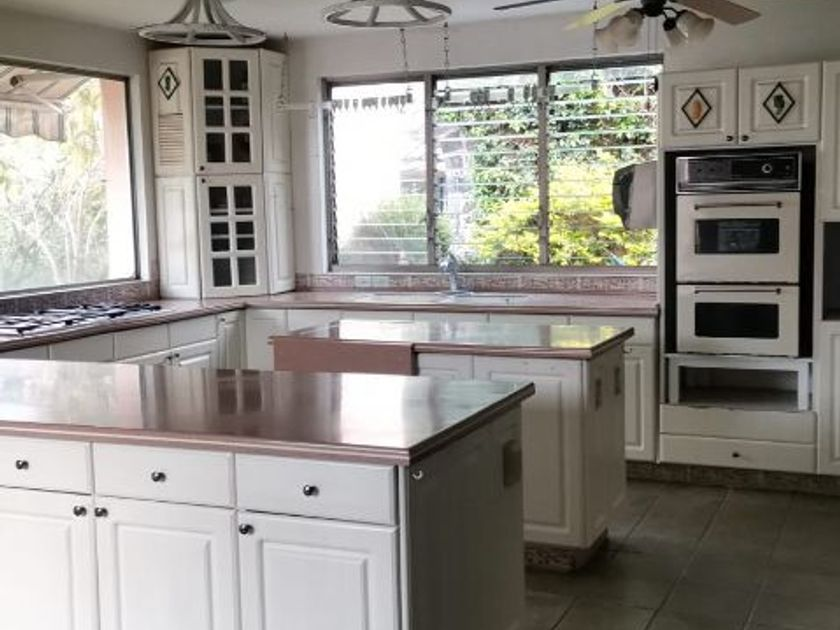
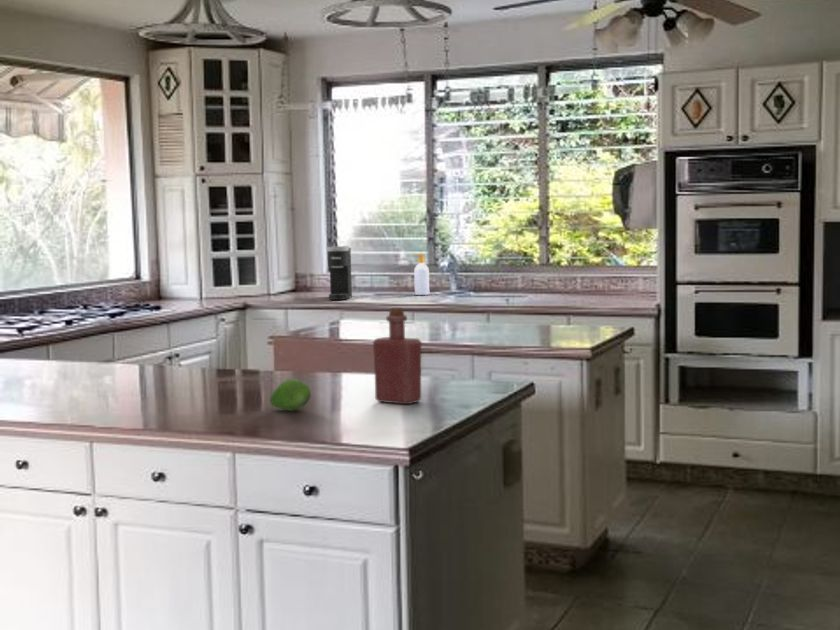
+ fruit (289, 394)
+ soap bottle (421, 274)
+ coffee maker (339, 272)
+ bottle (397, 354)
